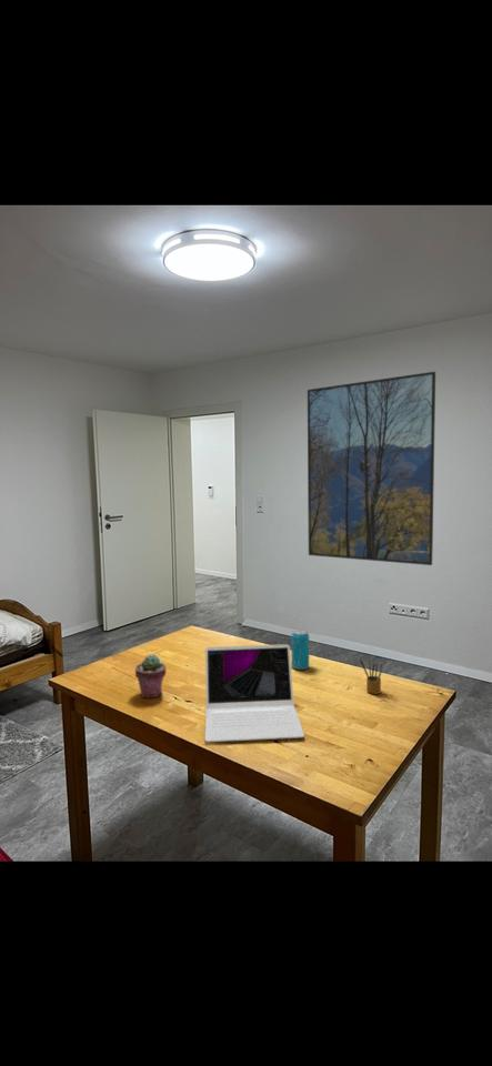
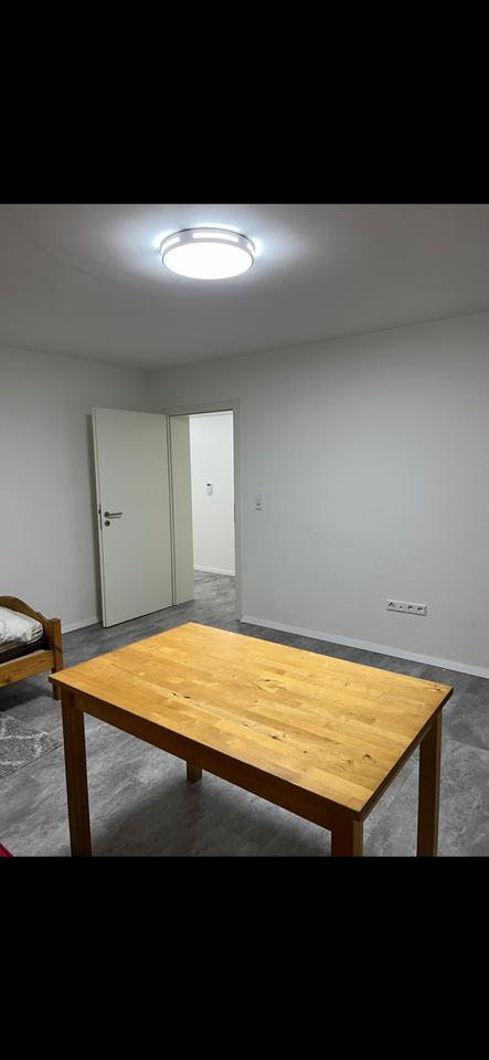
- potted succulent (150, 674)
- pencil box (372, 675)
- beverage can (300, 648)
- laptop (250, 685)
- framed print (365, 472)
